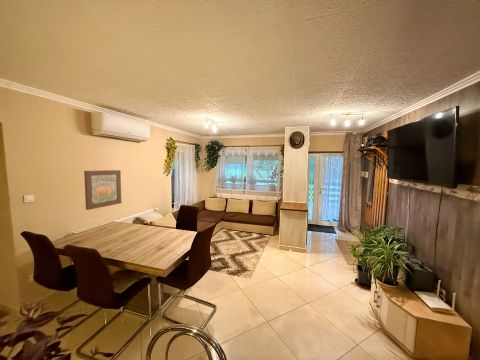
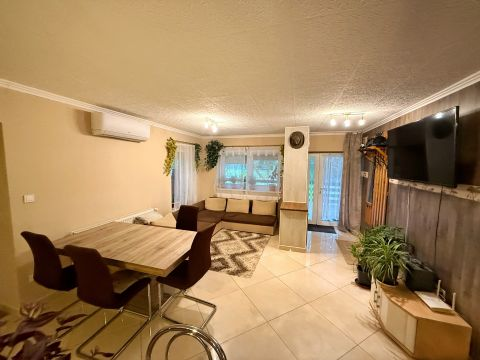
- wall art (104, 188)
